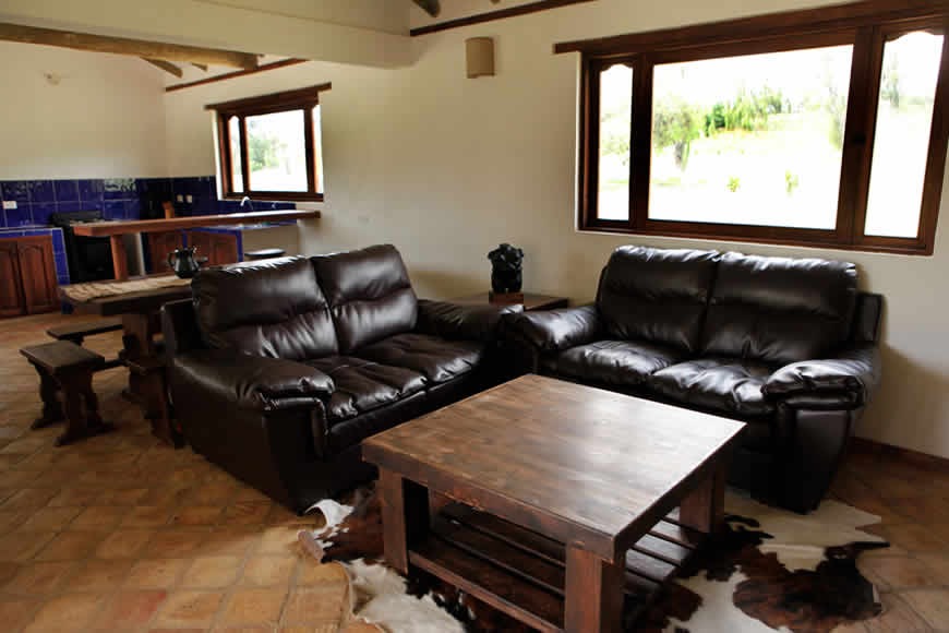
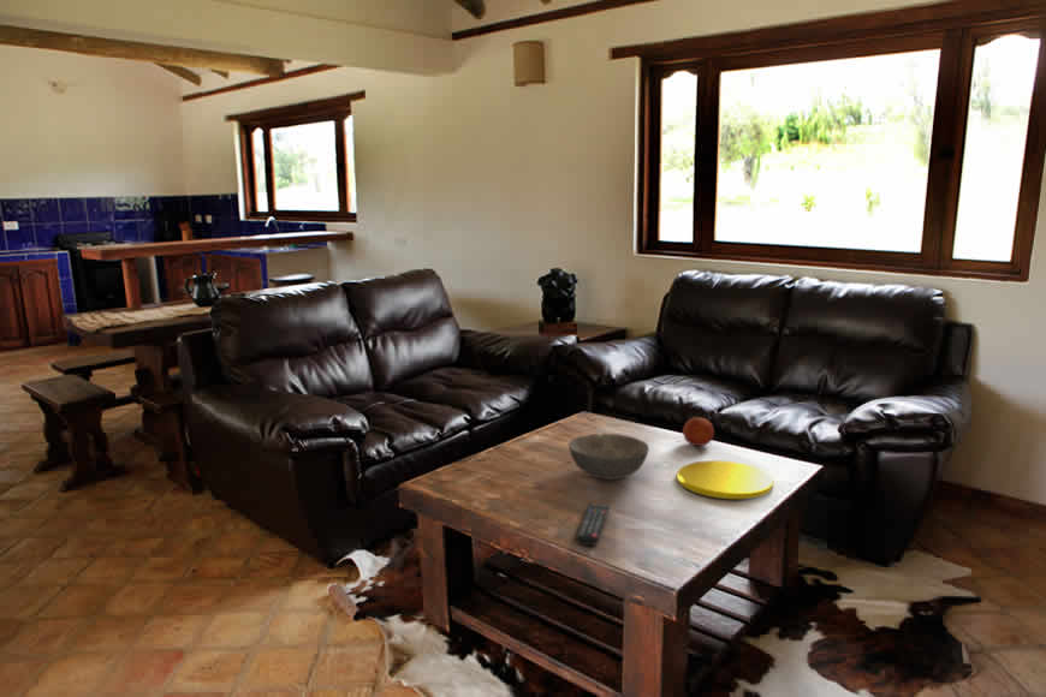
+ plate (724, 477)
+ remote control (593, 523)
+ fruit (699, 430)
+ bowl (607, 459)
